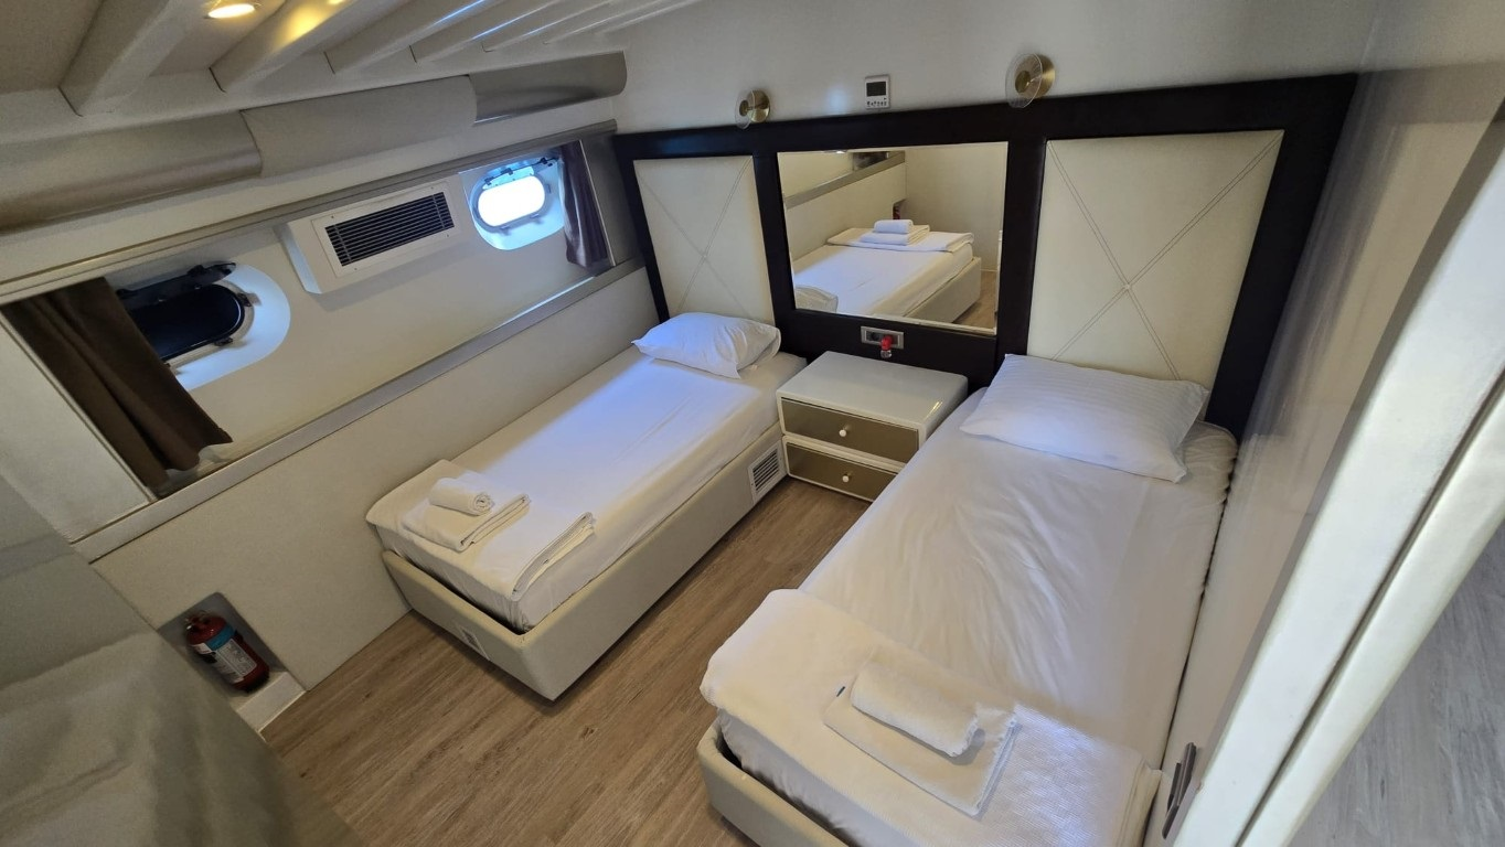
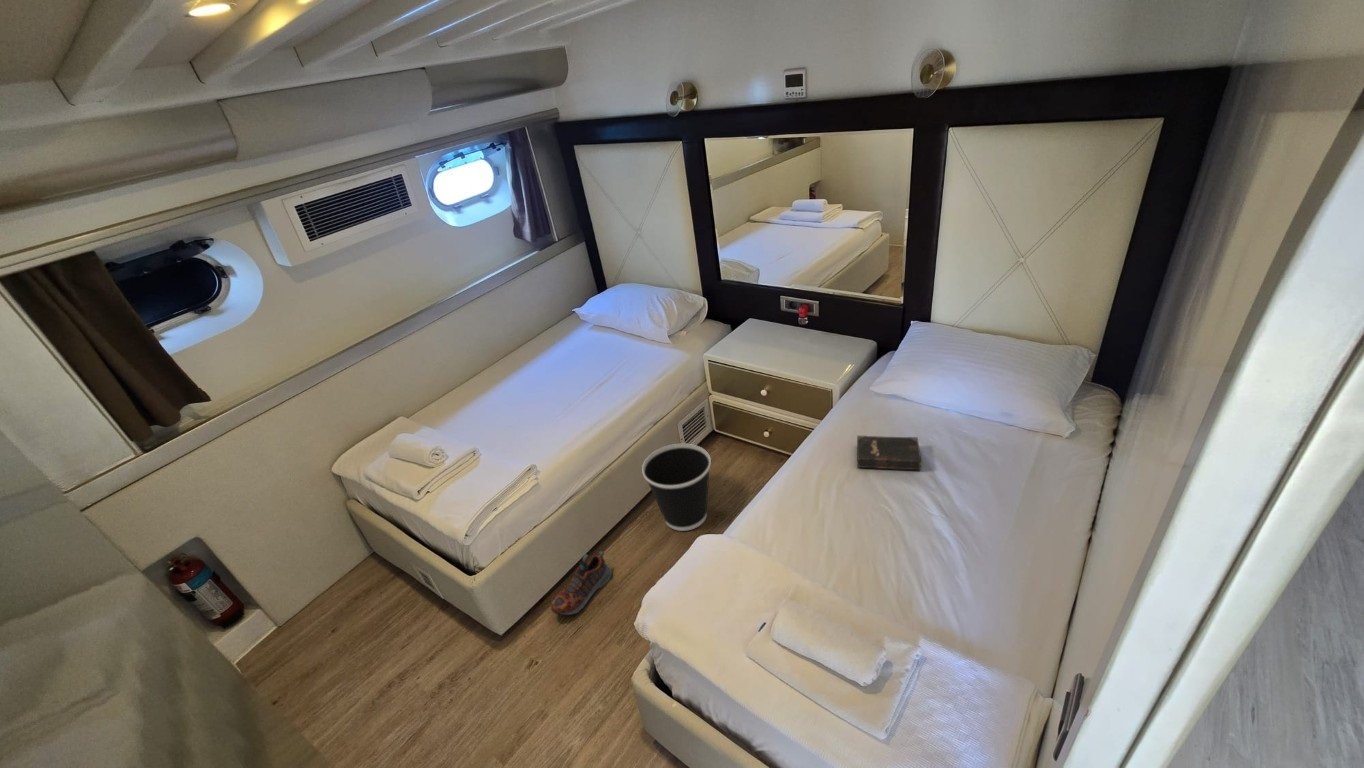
+ shoe (579, 580)
+ wastebasket (681, 490)
+ hardback book (887, 453)
